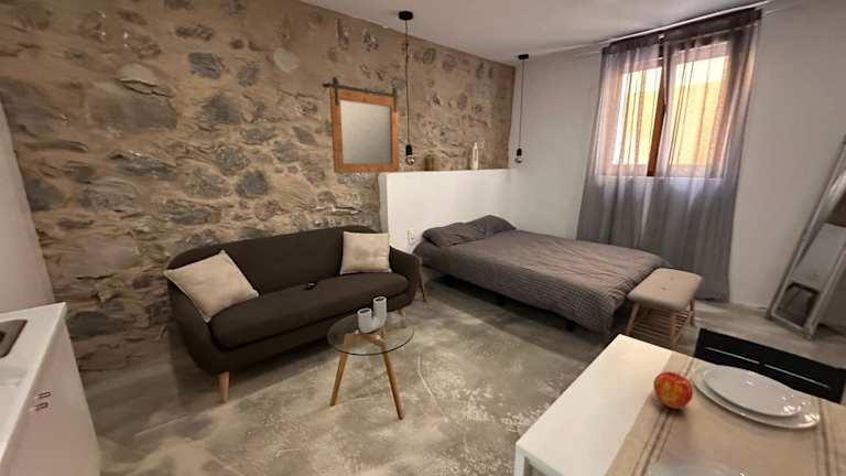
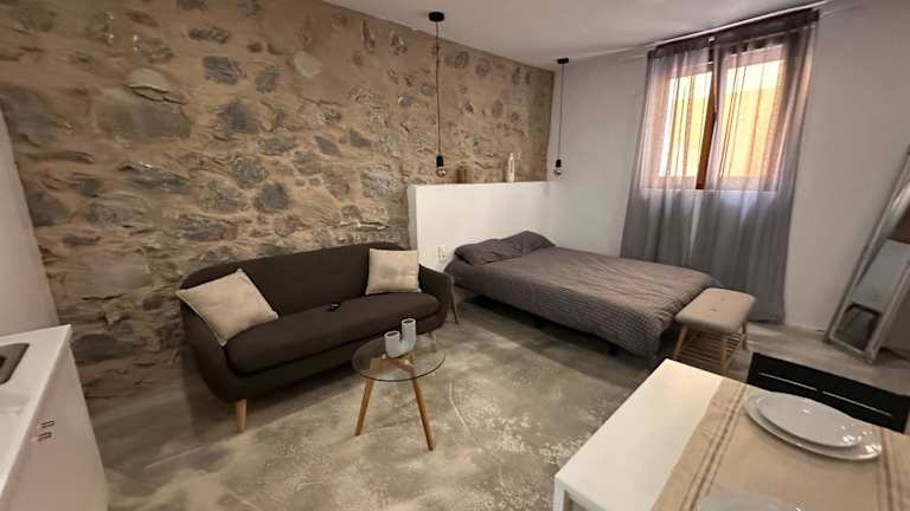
- apple (672, 390)
- mirror (366, 128)
